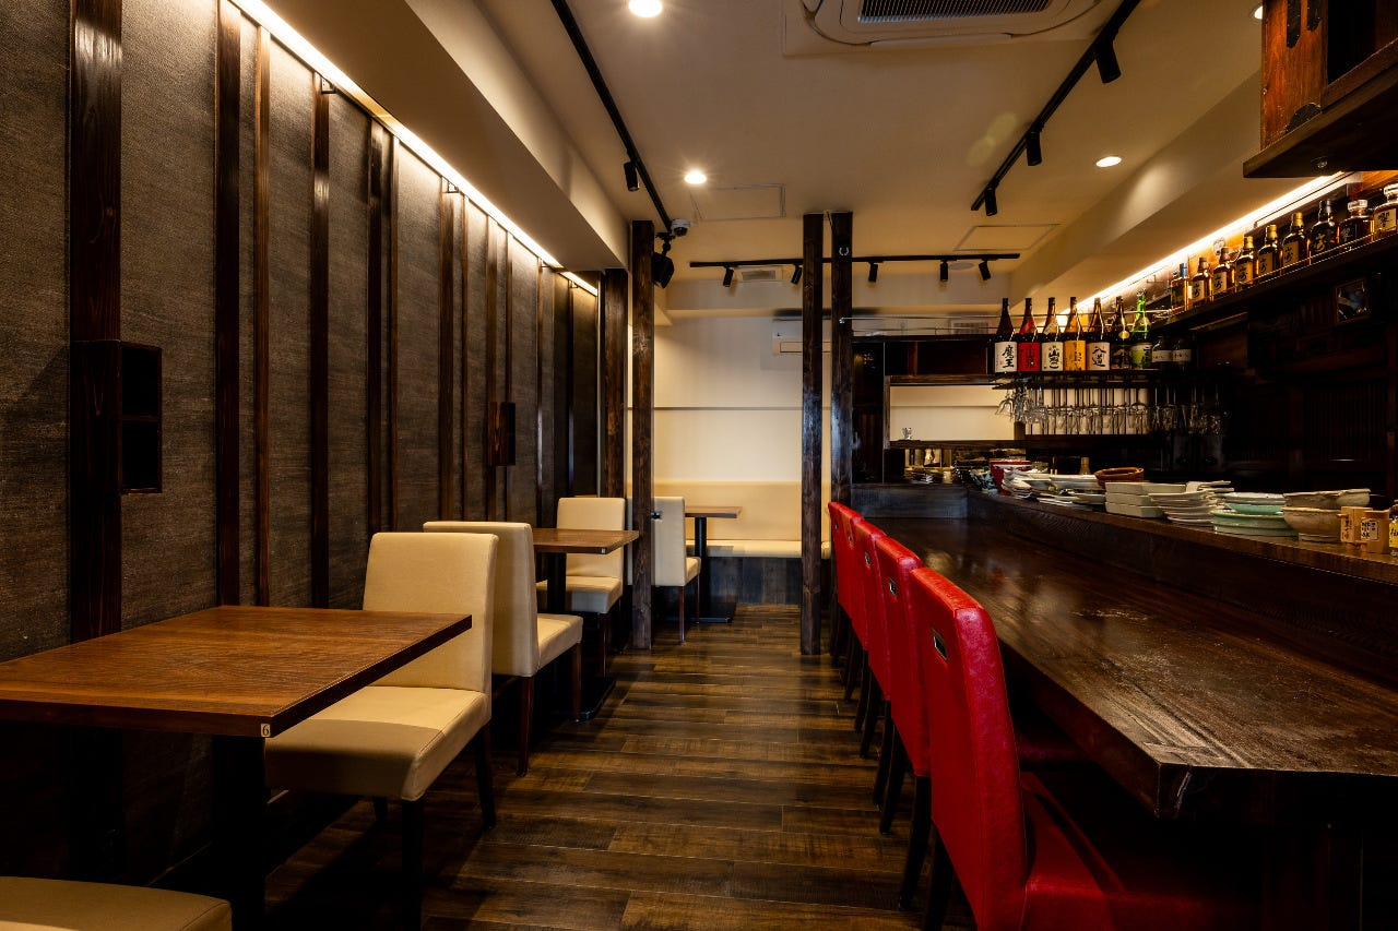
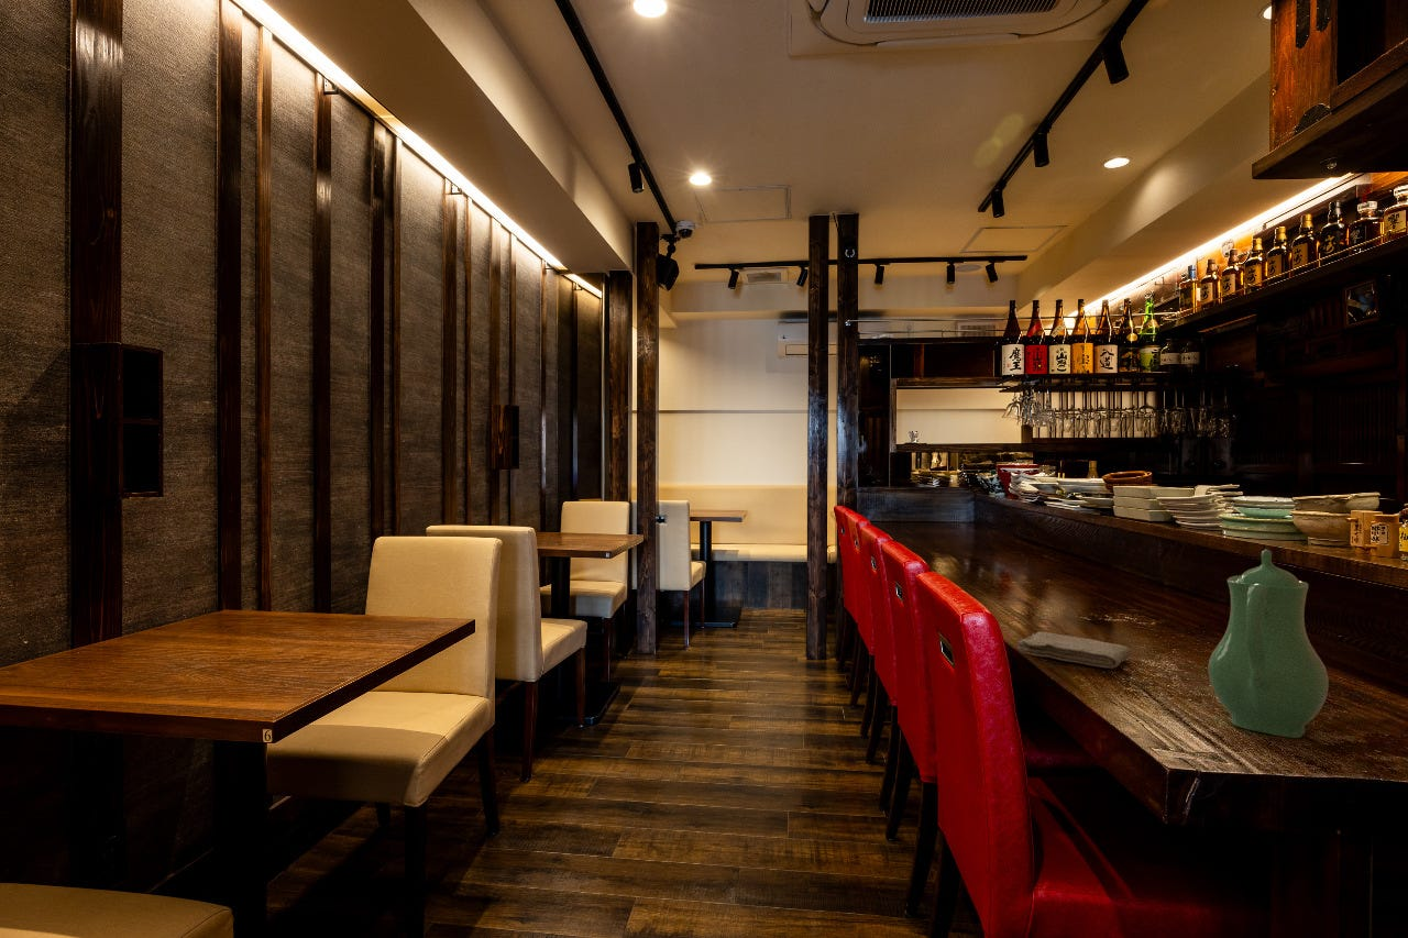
+ washcloth (1072, 648)
+ teapot (1265, 637)
